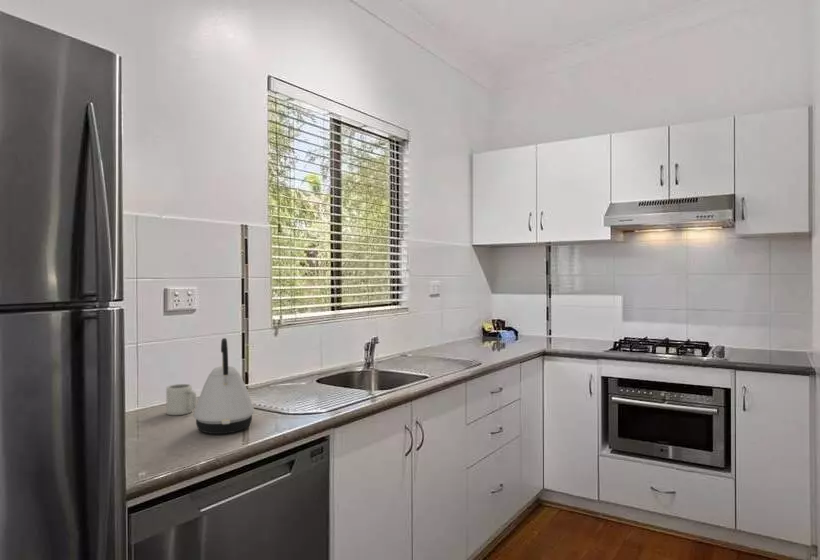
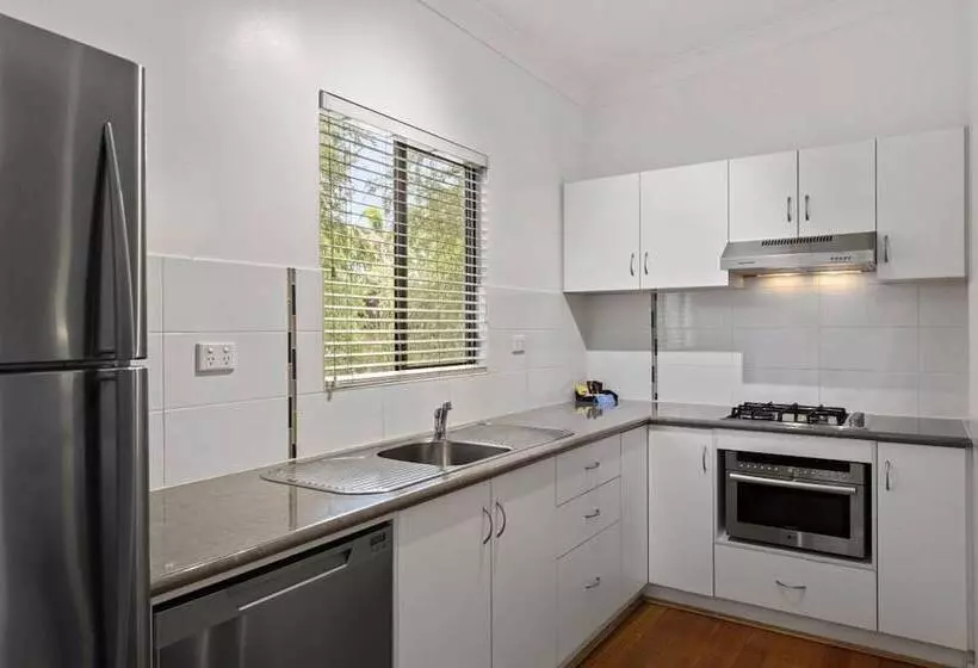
- kettle (224, 383)
- cup (182, 399)
